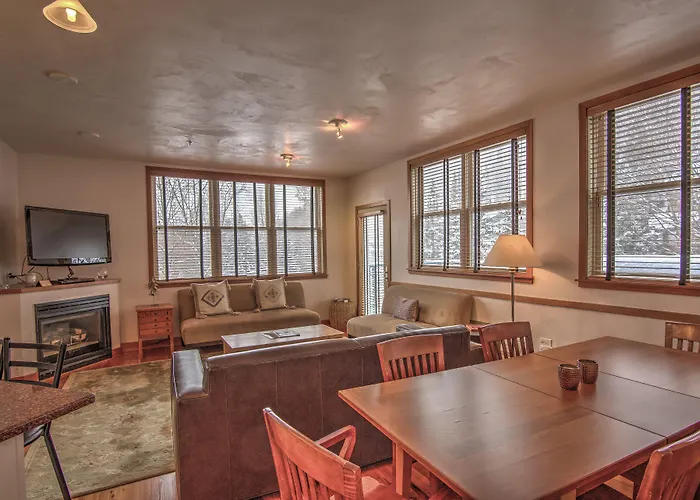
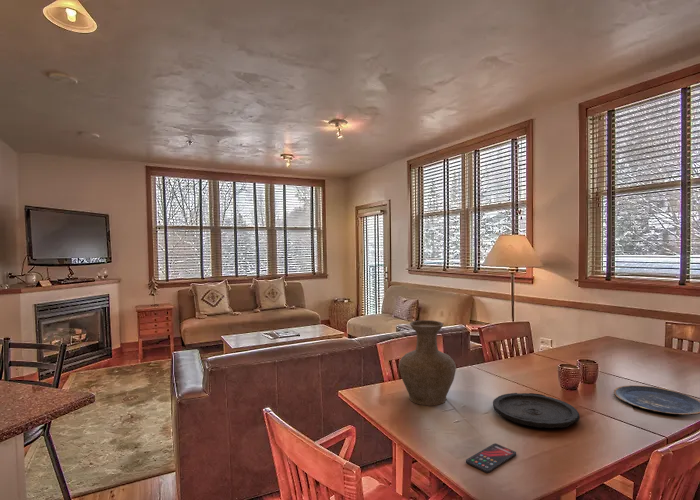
+ smartphone (491, 457)
+ plate (534, 409)
+ vase (427, 360)
+ plate (657, 400)
